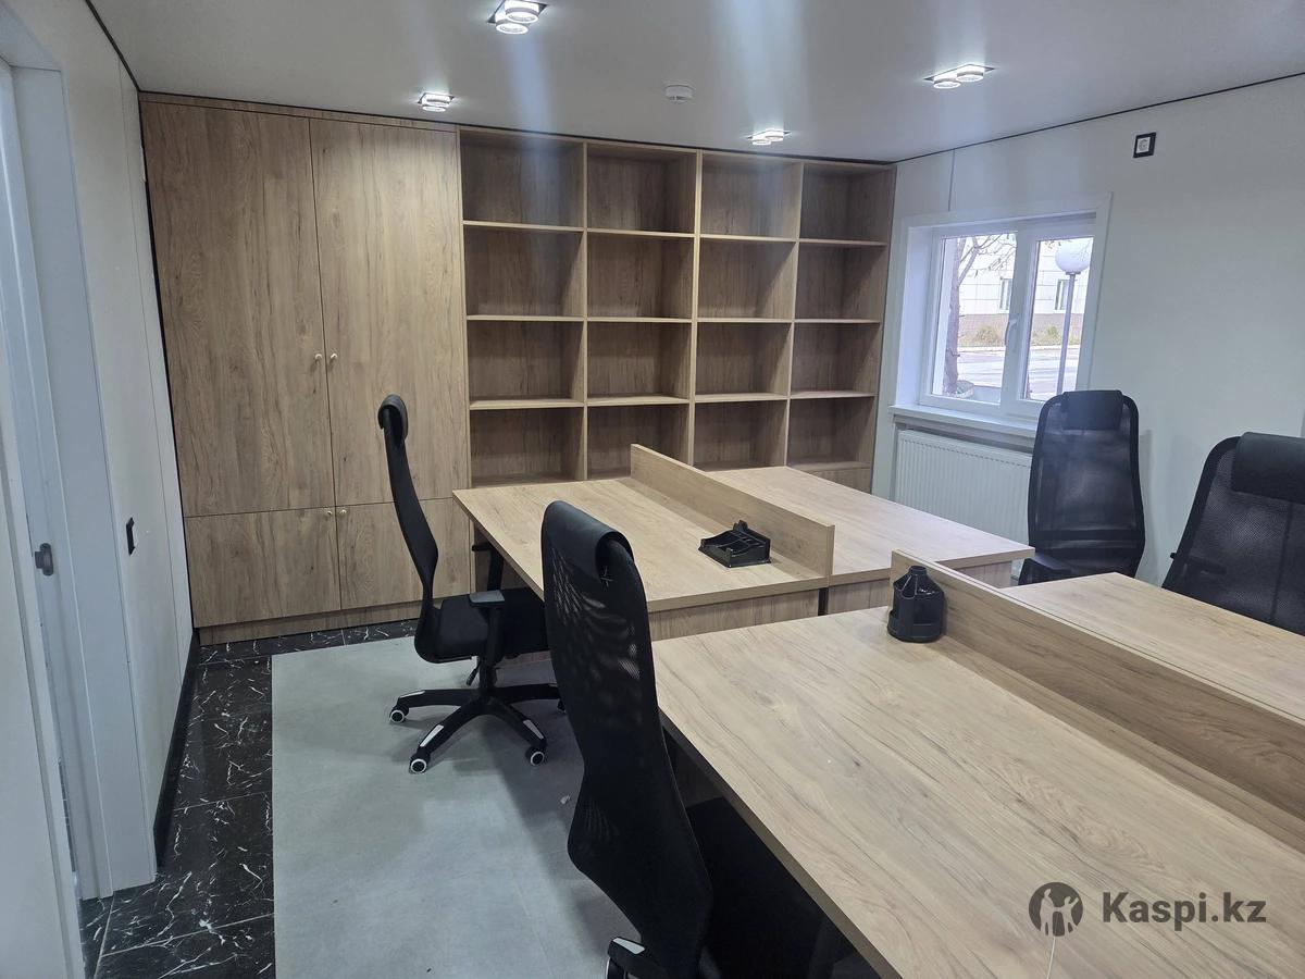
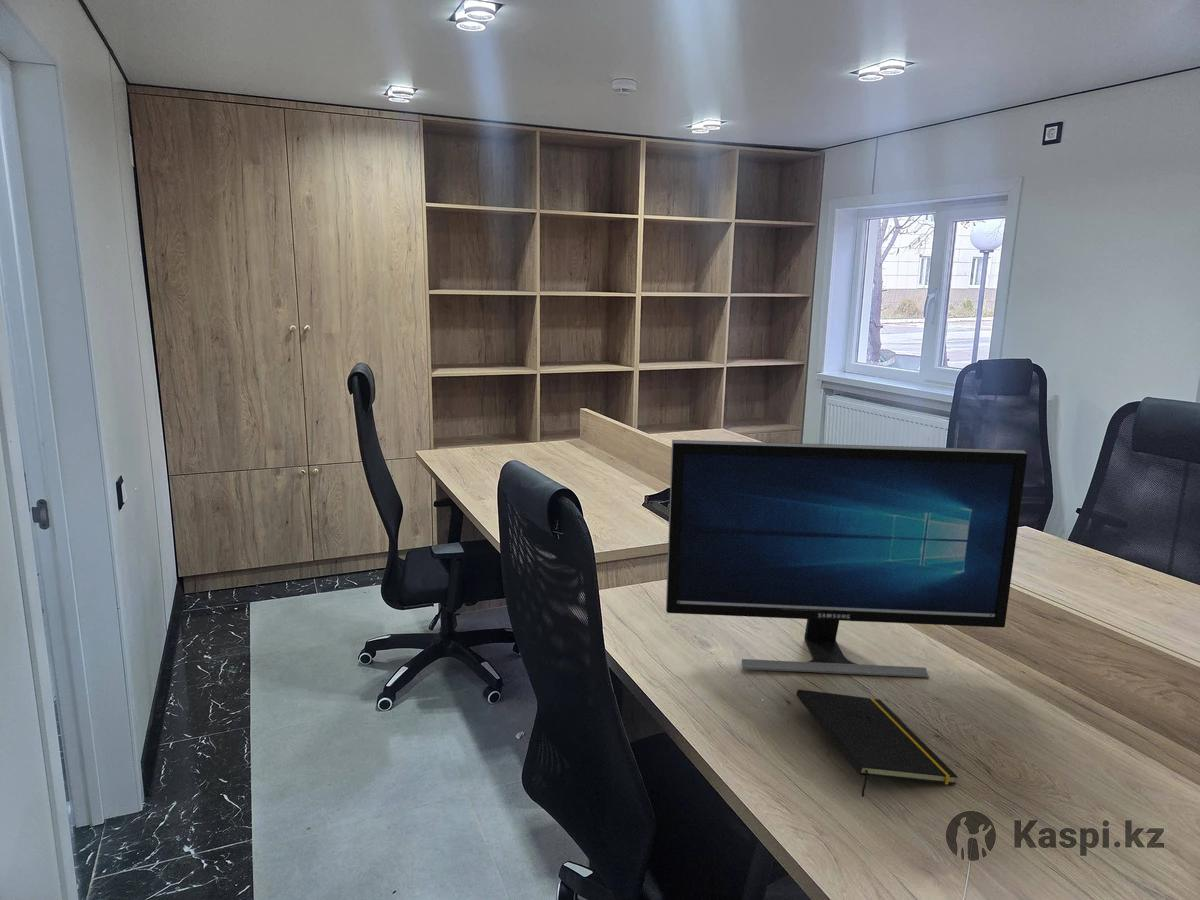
+ computer monitor (835, 552)
+ notepad (870, 733)
